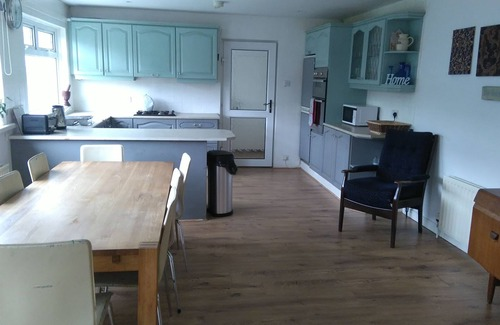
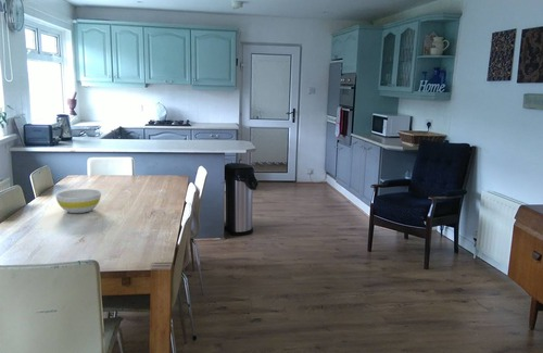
+ bowl (79, 201)
